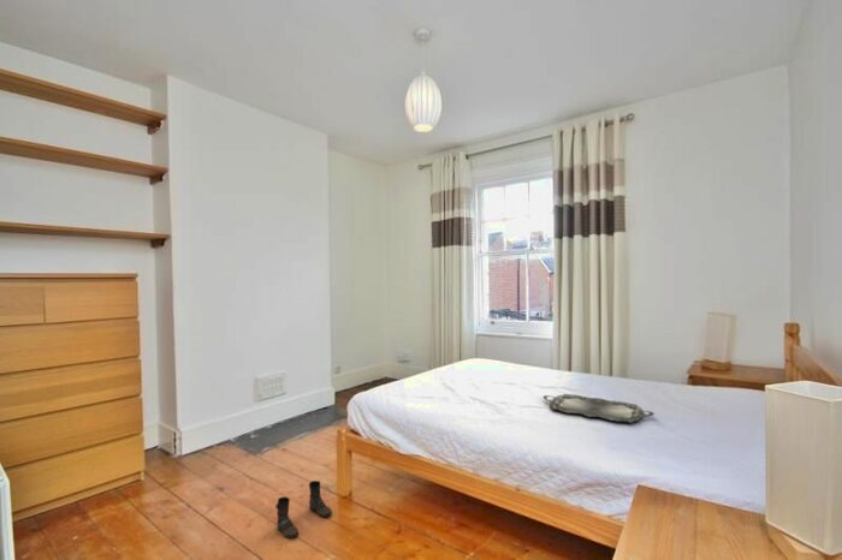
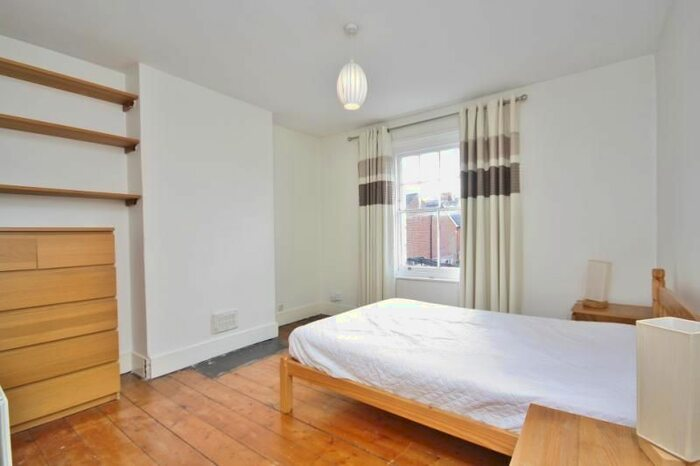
- serving tray (594, 406)
- boots (309, 507)
